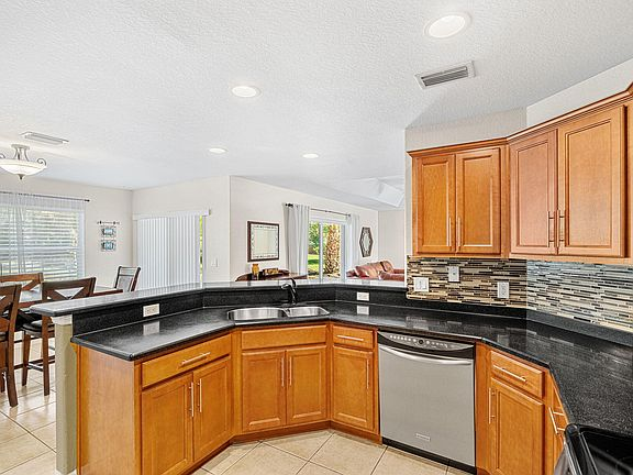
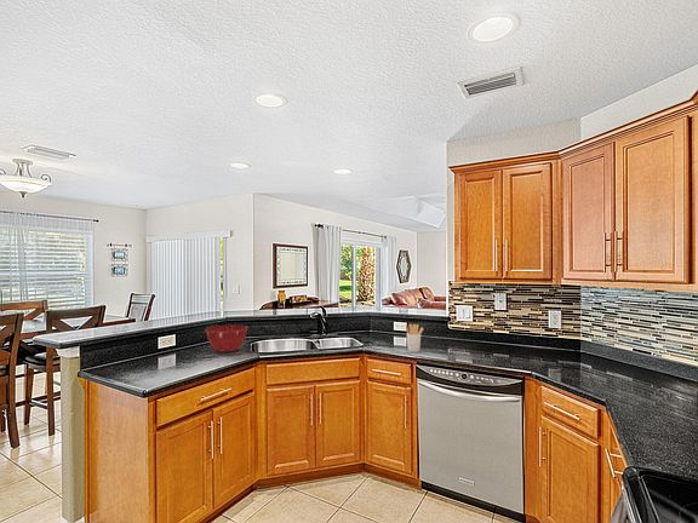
+ mixing bowl (227, 339)
+ utensil holder (413, 337)
